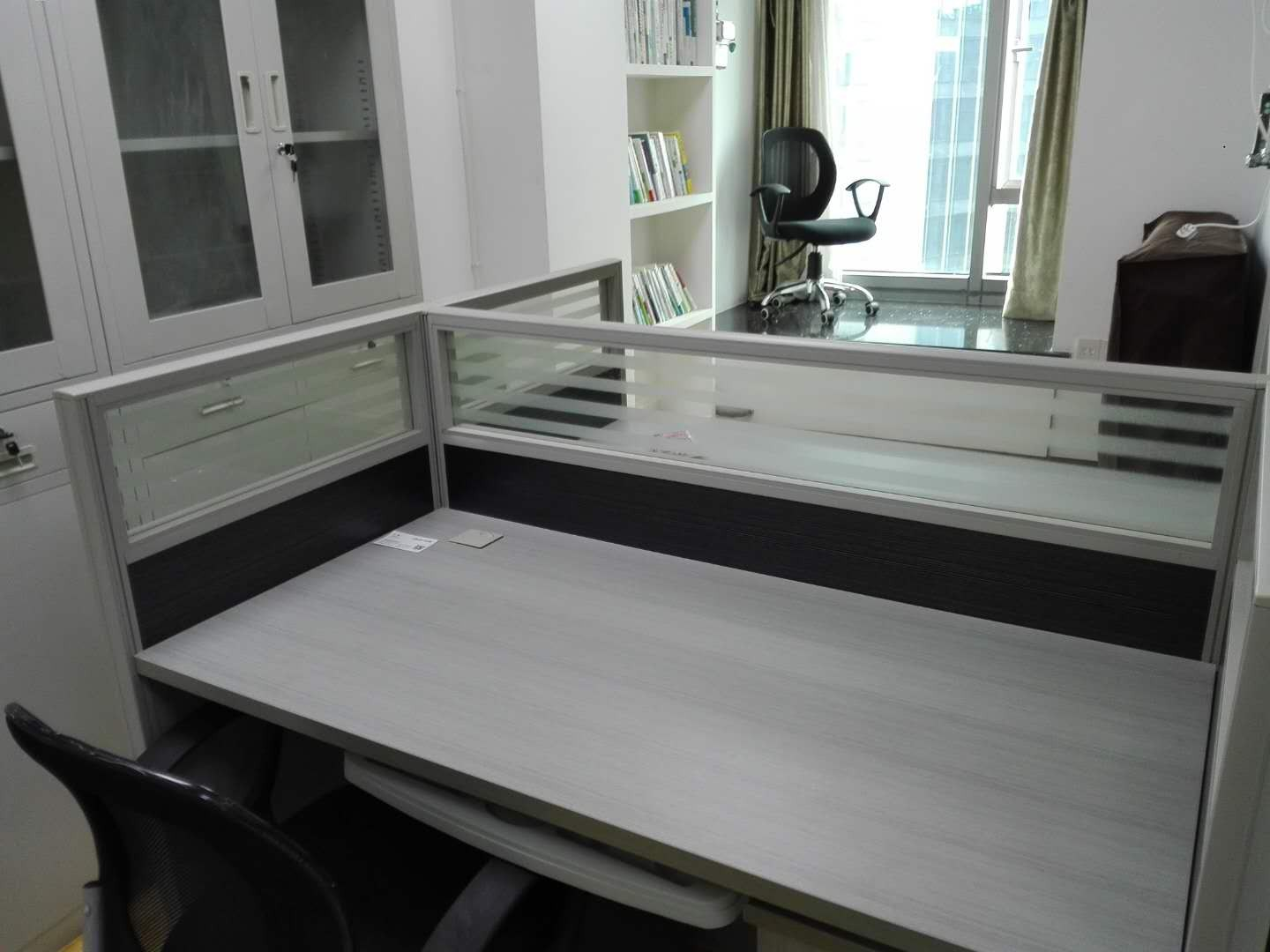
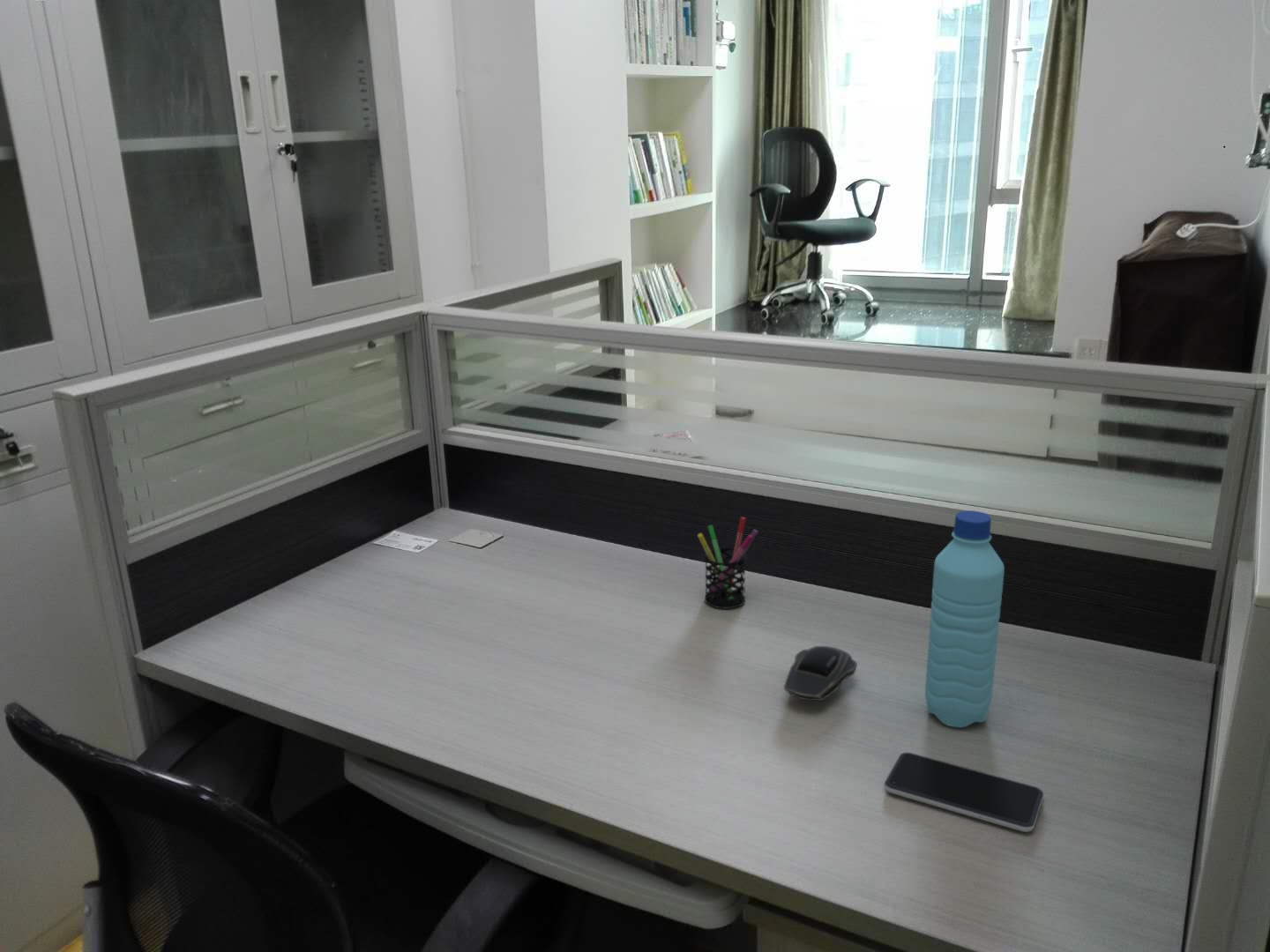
+ smartphone (963, 790)
+ pen holder (724, 559)
+ computer mouse (818, 671)
+ water bottle (964, 618)
